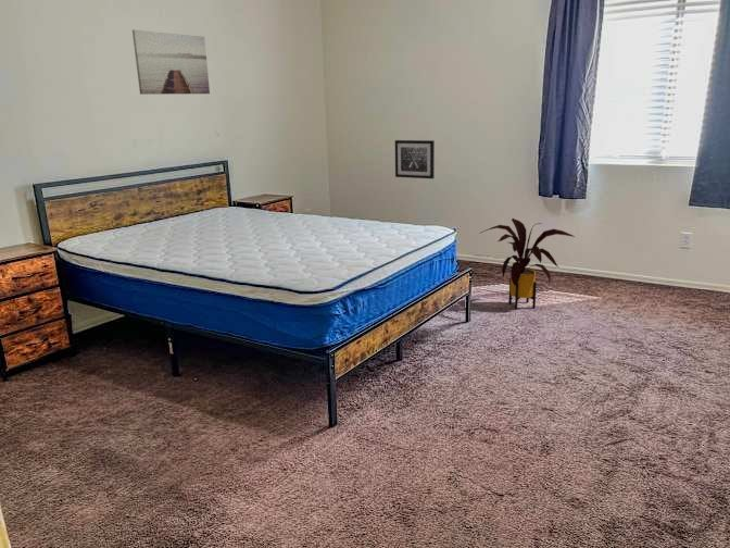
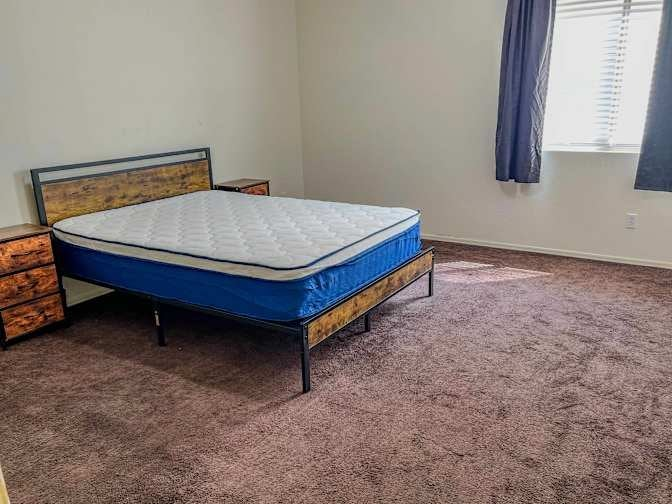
- wall art (173, 63)
- house plant (519, 264)
- wall art (414, 159)
